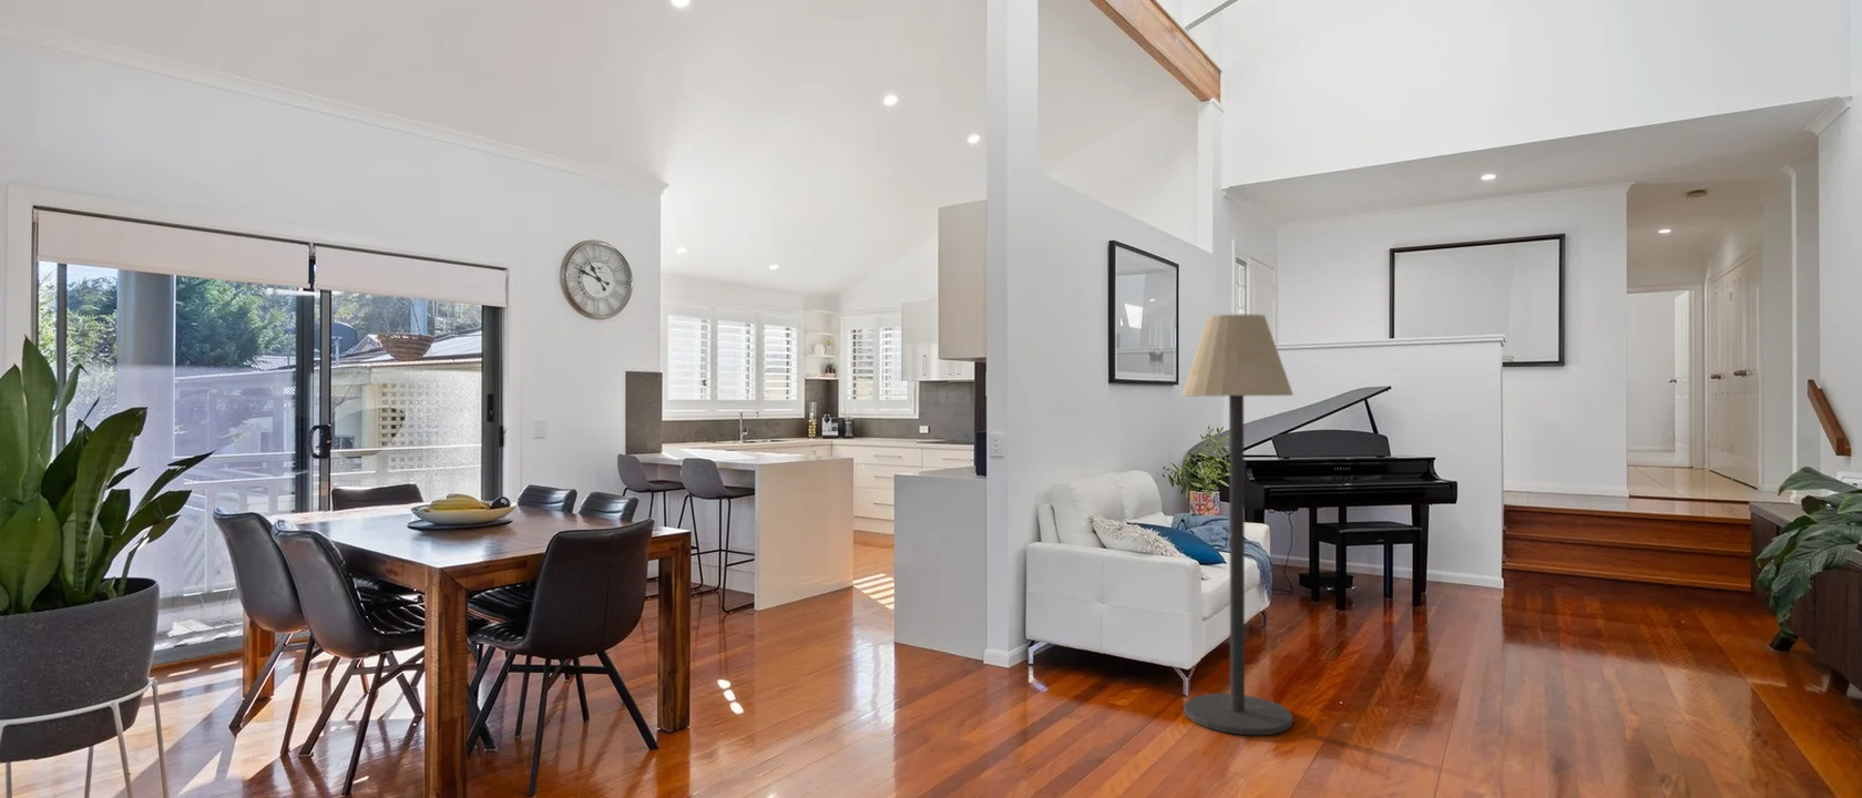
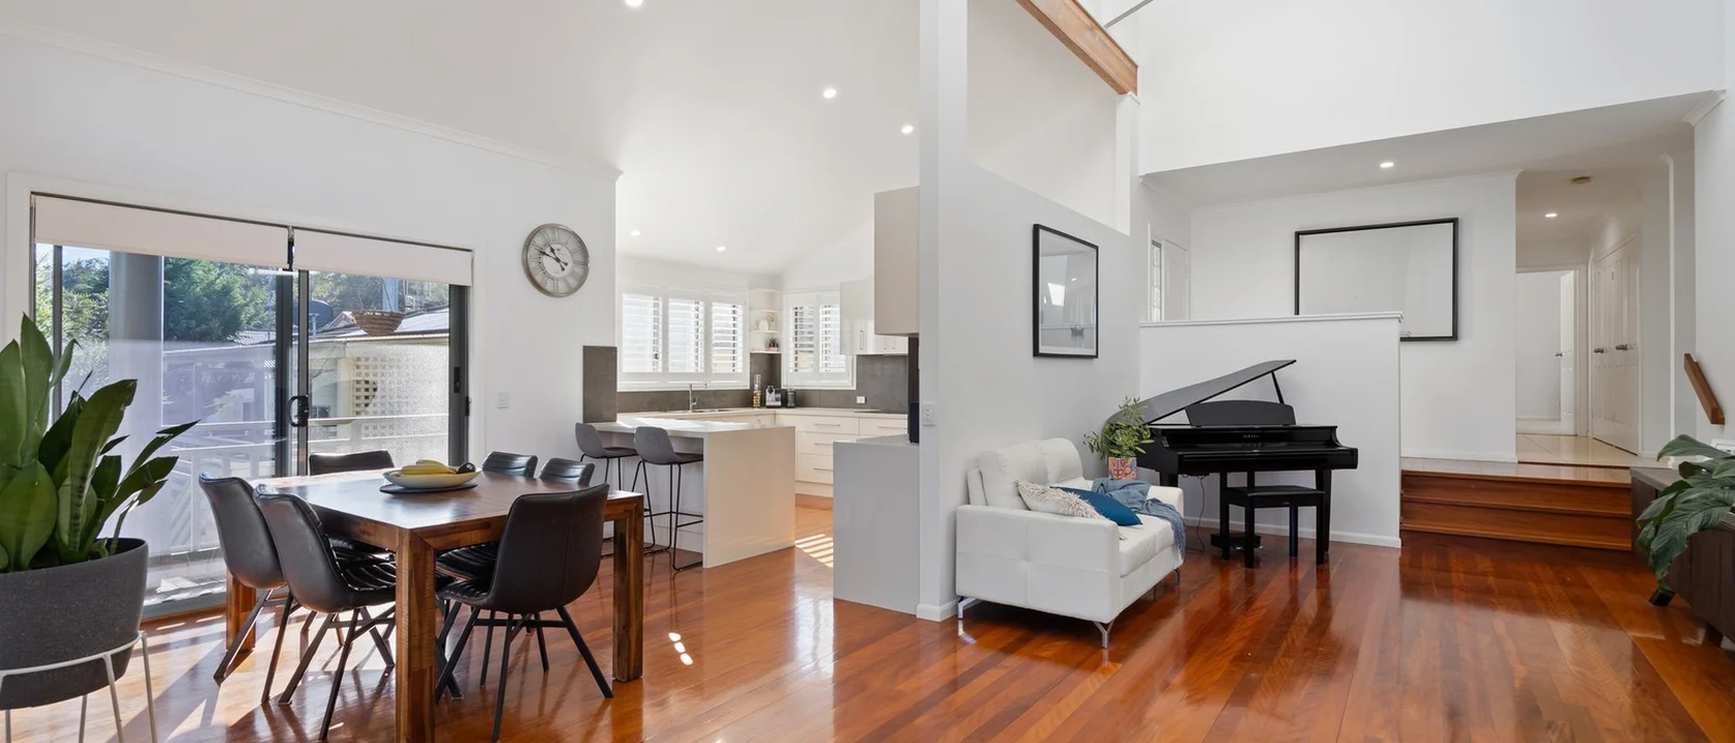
- floor lamp (1236, 515)
